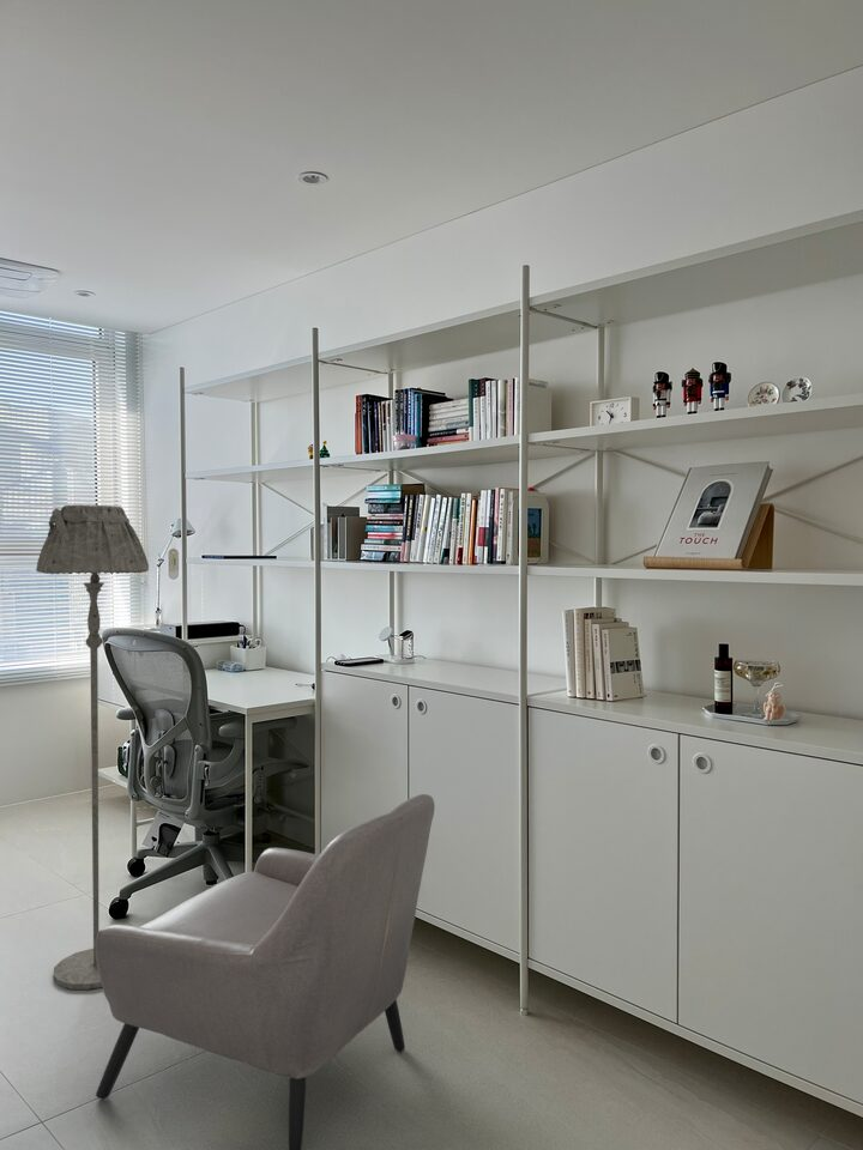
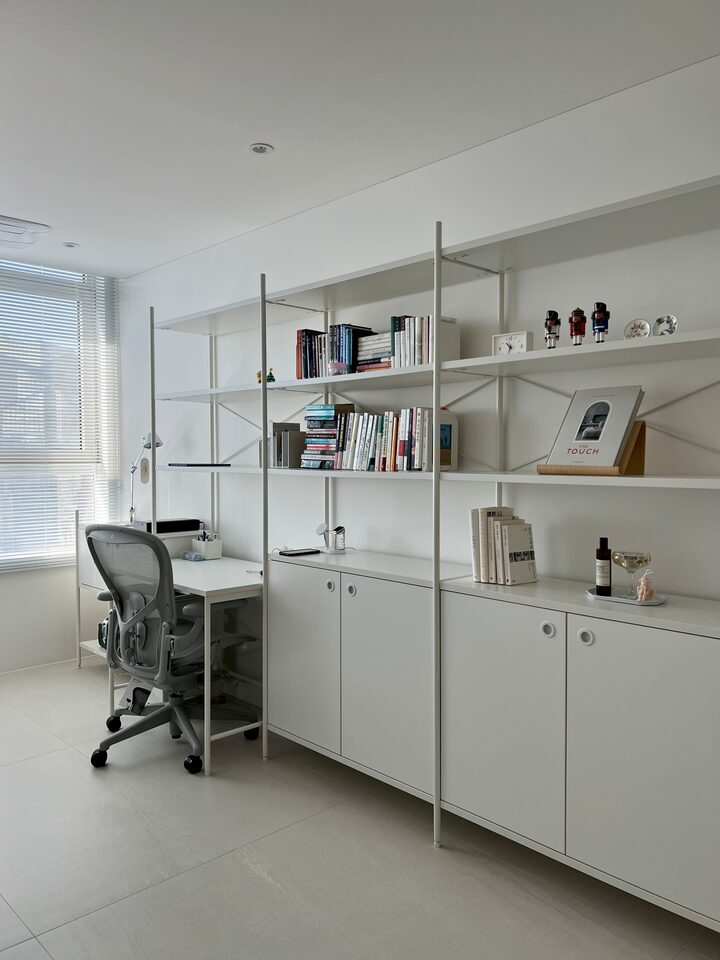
- floor lamp (95, 739)
- armchair (271, 937)
